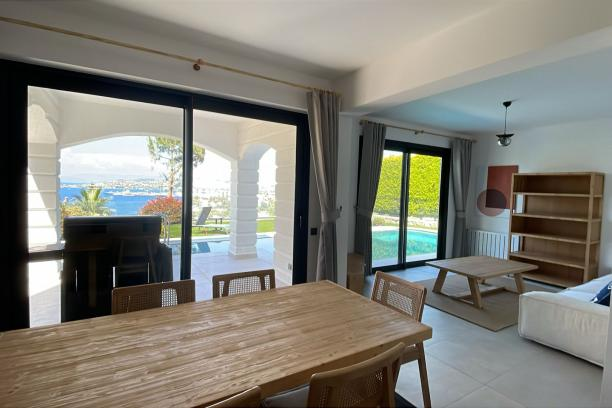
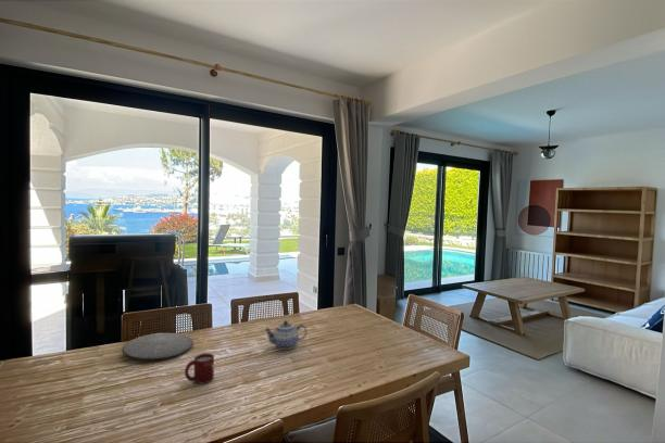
+ teapot (285, 333)
+ plate (159, 345)
+ cup (199, 369)
